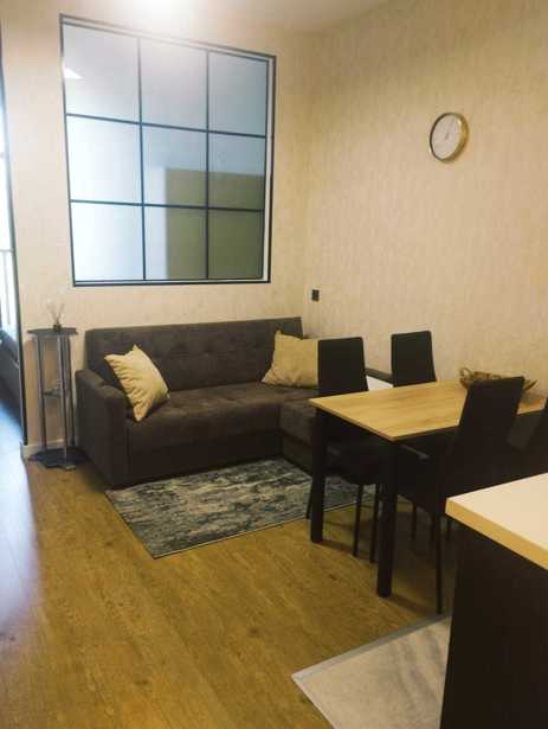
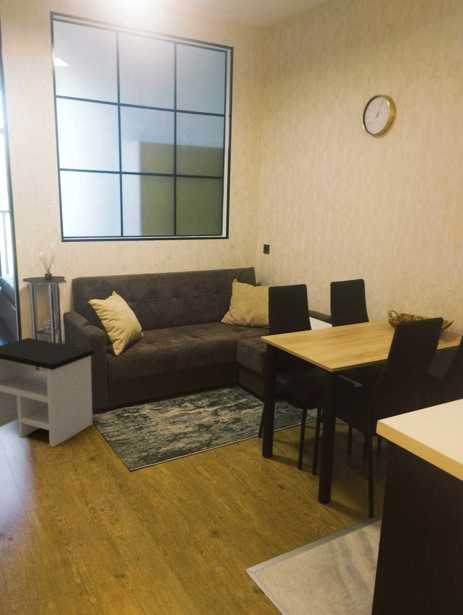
+ side table (40, 389)
